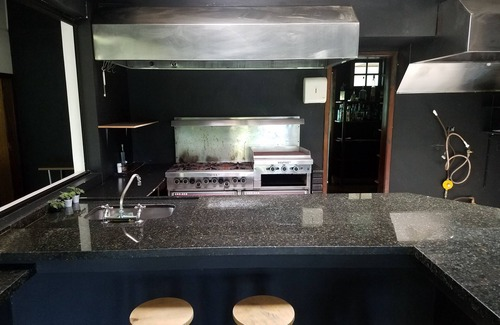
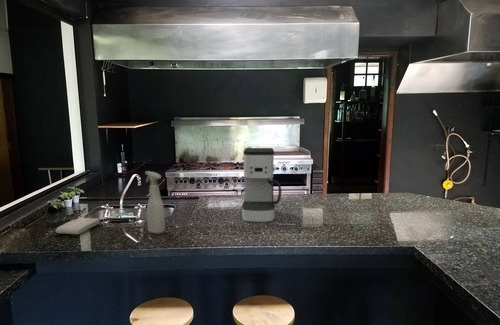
+ spray bottle (155, 202)
+ washcloth (79, 225)
+ coffee maker (261, 183)
